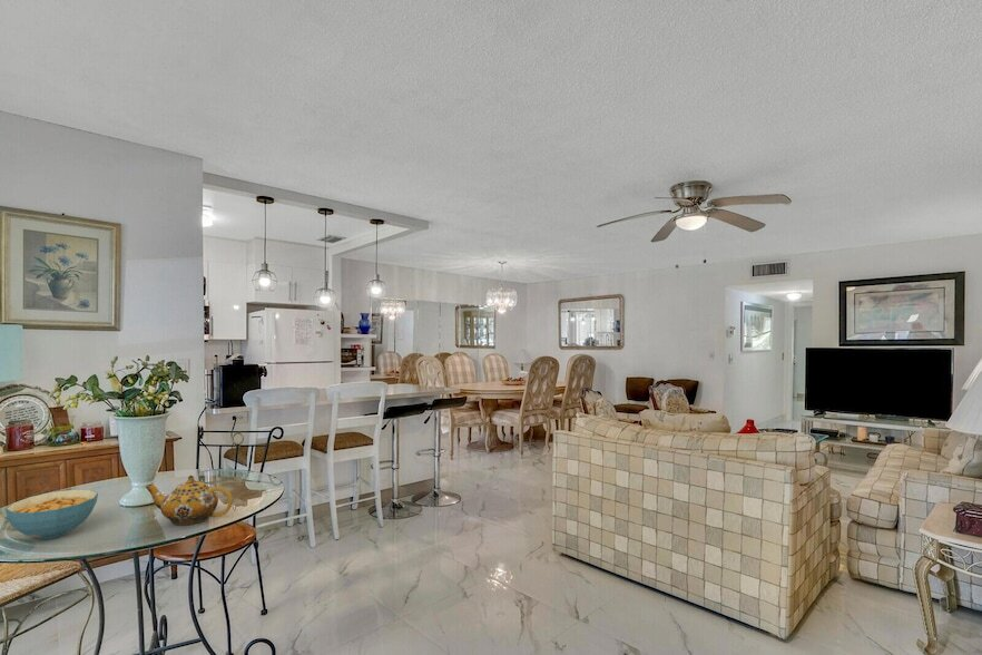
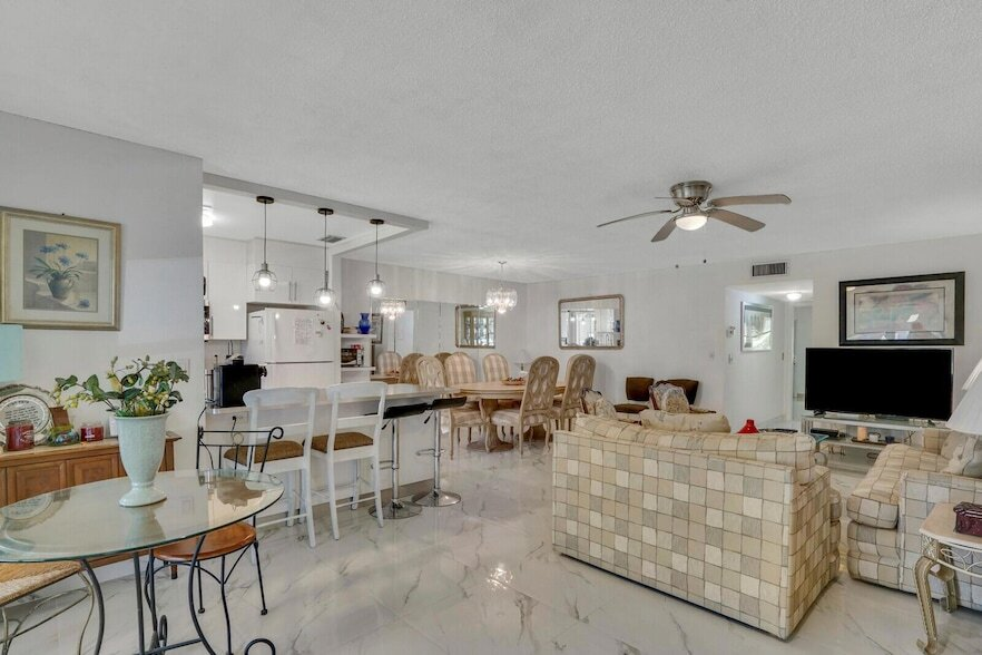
- cereal bowl (53, 517)
- teapot (189, 497)
